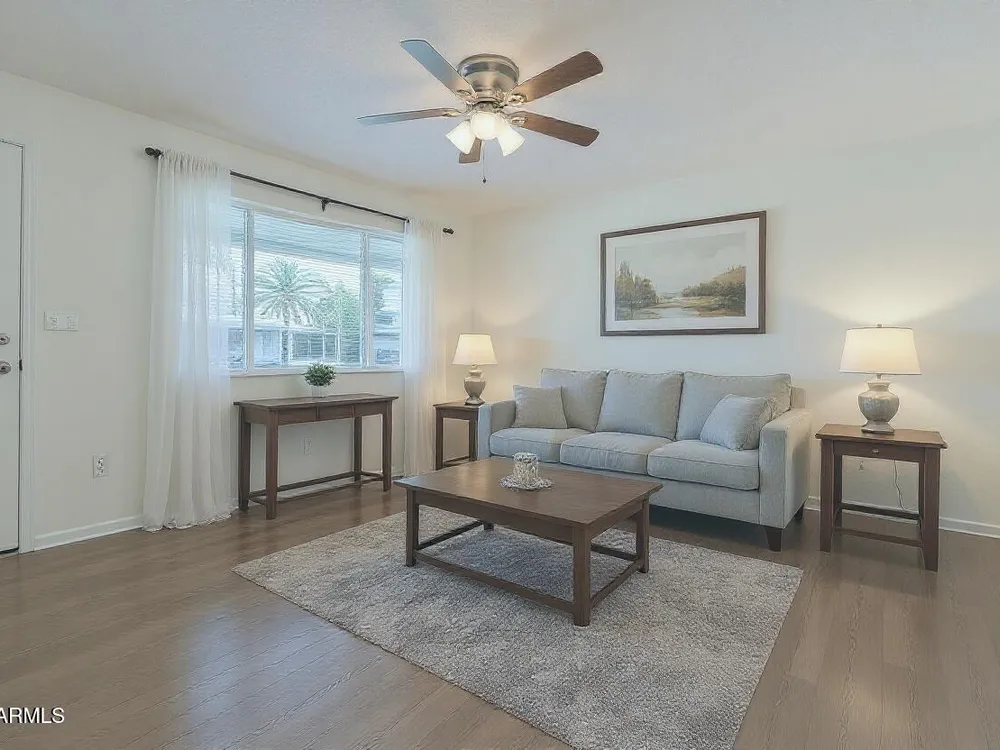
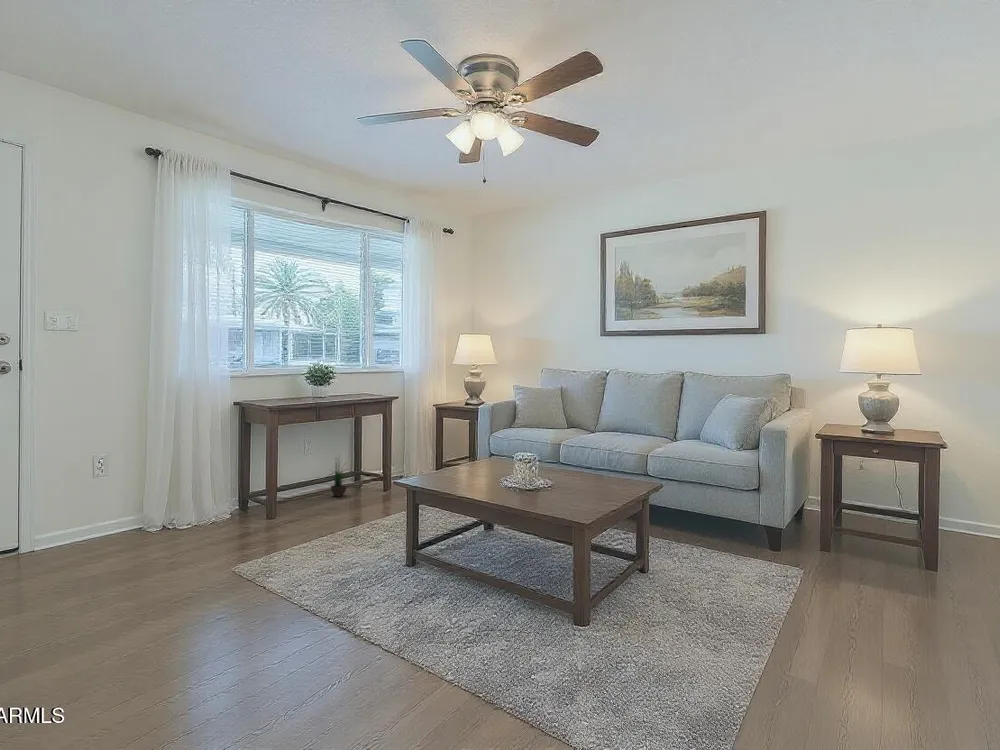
+ potted plant (337, 472)
